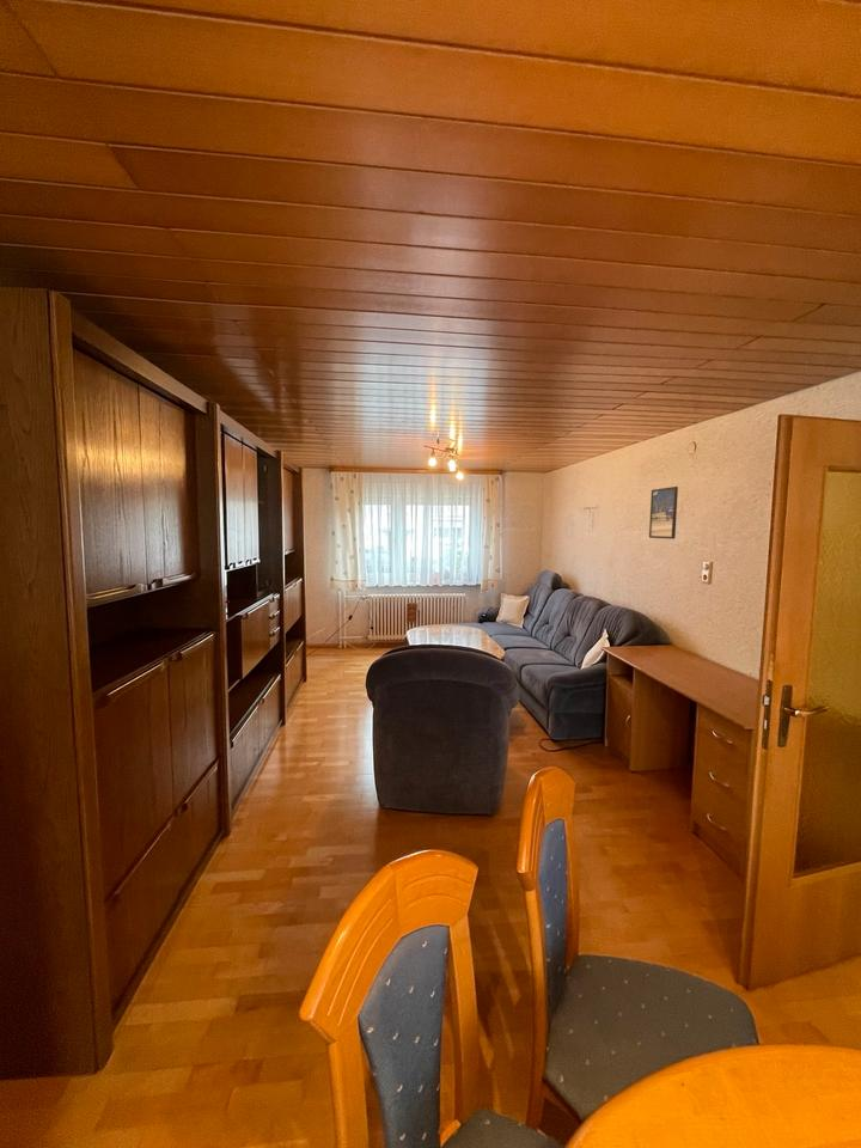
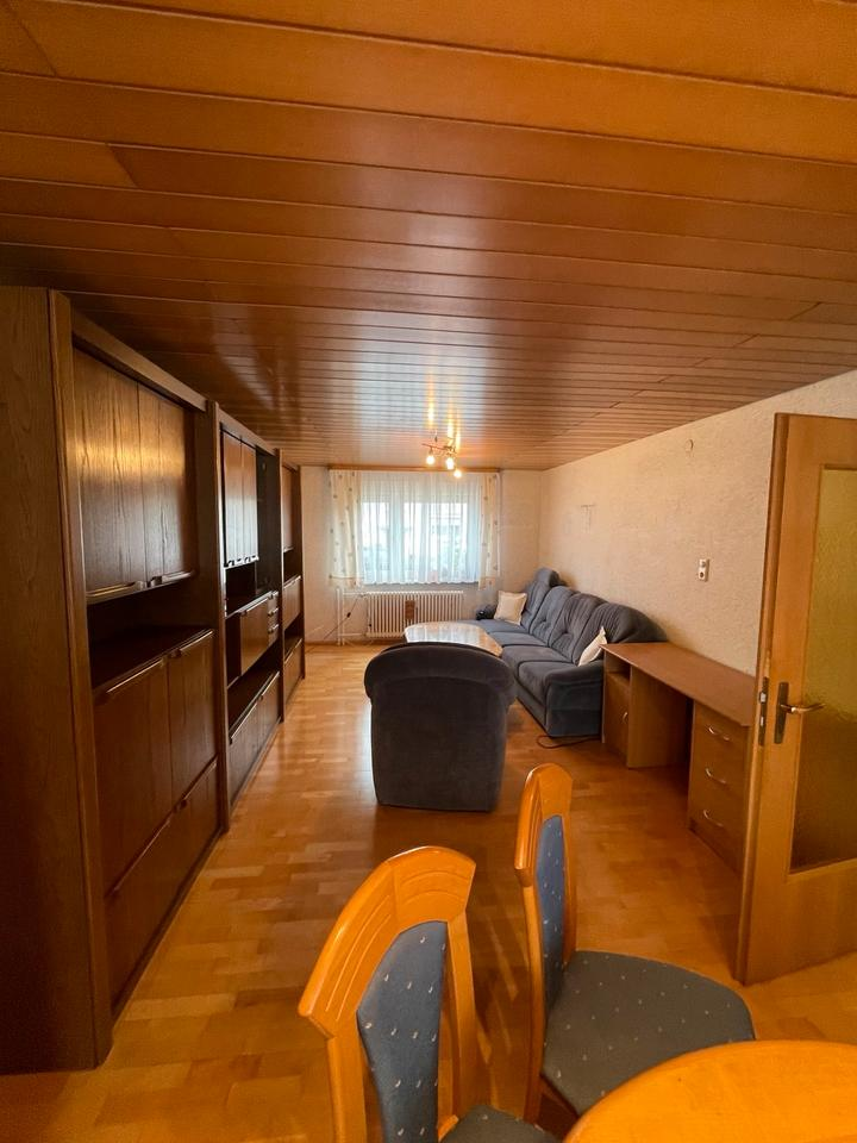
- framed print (662, 513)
